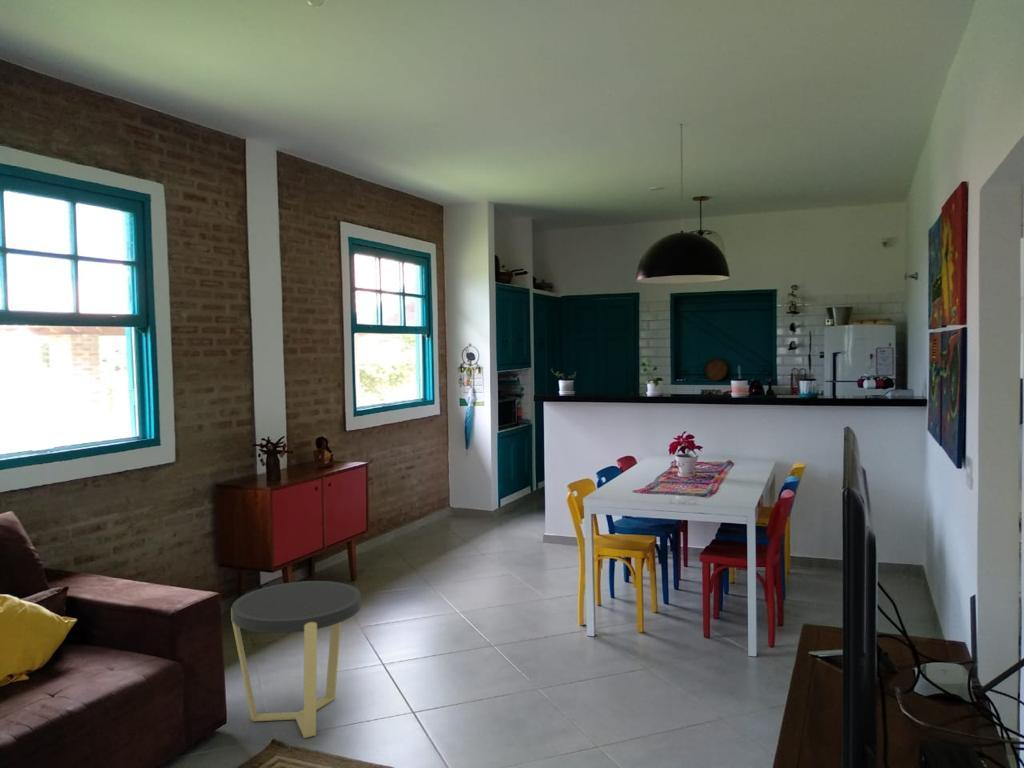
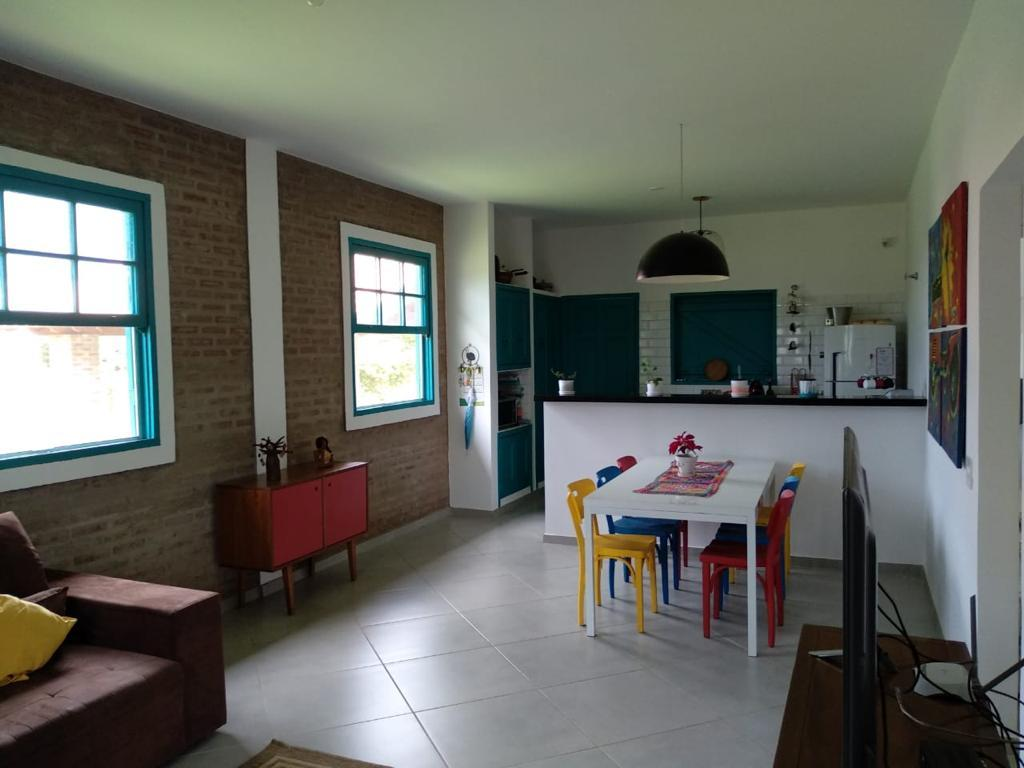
- side table (304, 658)
